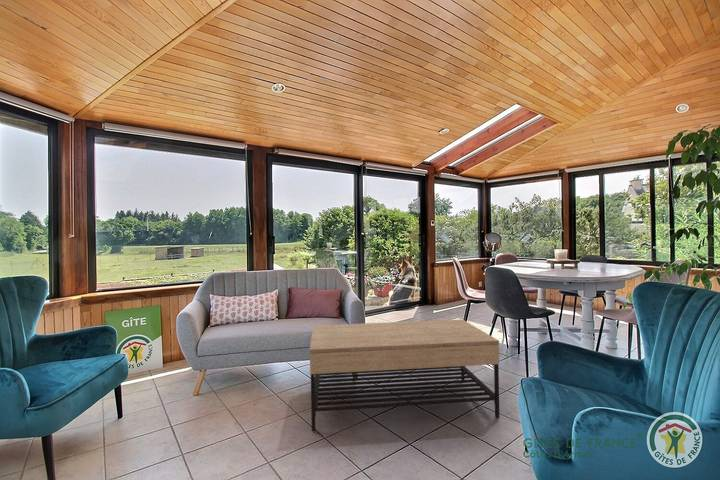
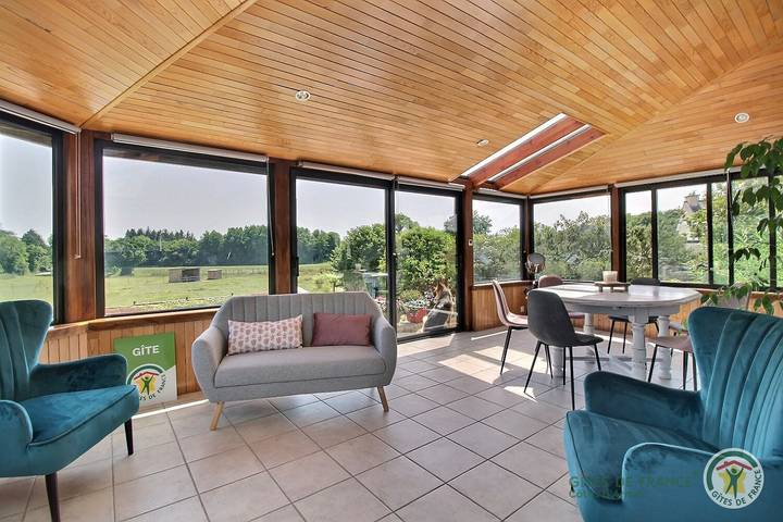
- coffee table (397, 367)
